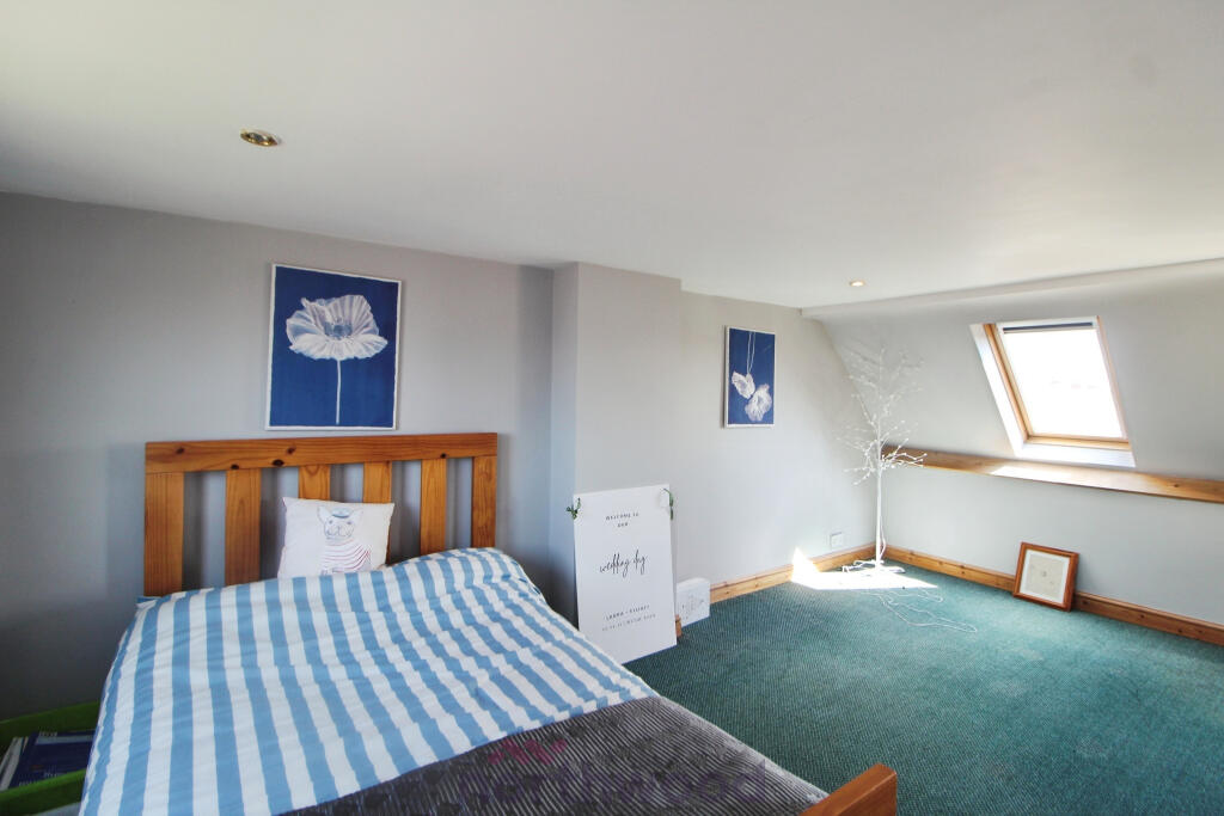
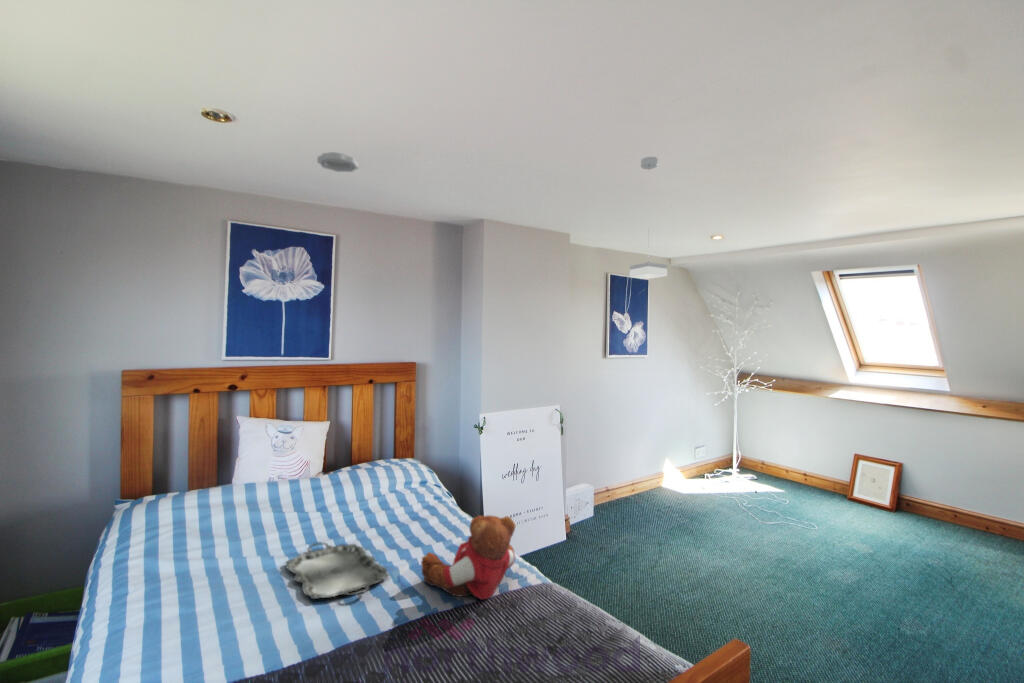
+ pendant lamp (648, 230)
+ smoke detector (338, 159)
+ teddy bear (472, 546)
+ serving tray (336, 568)
